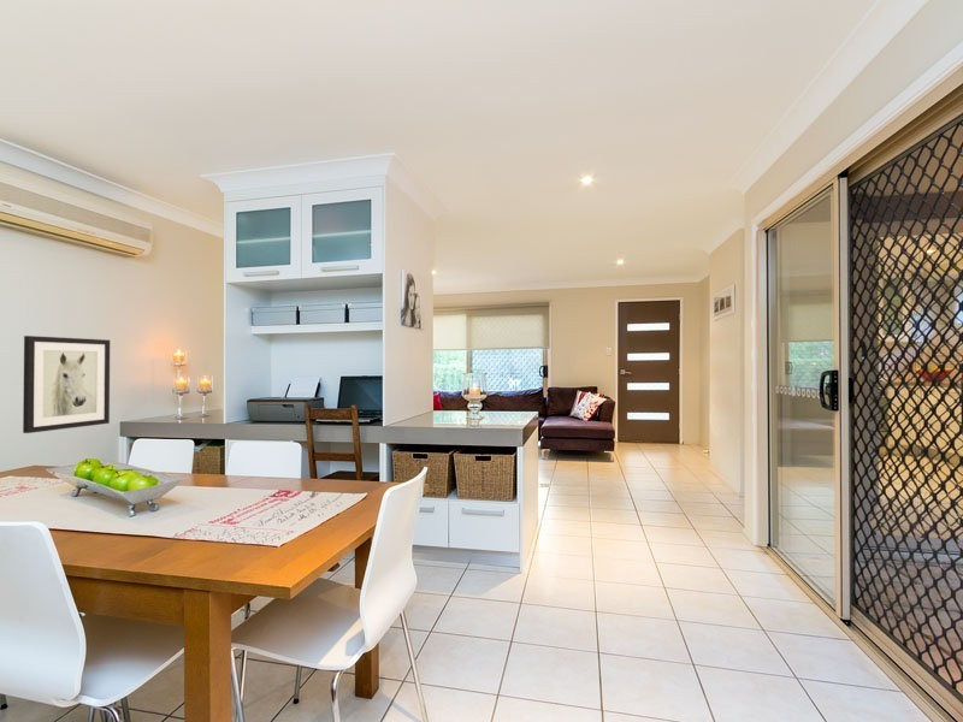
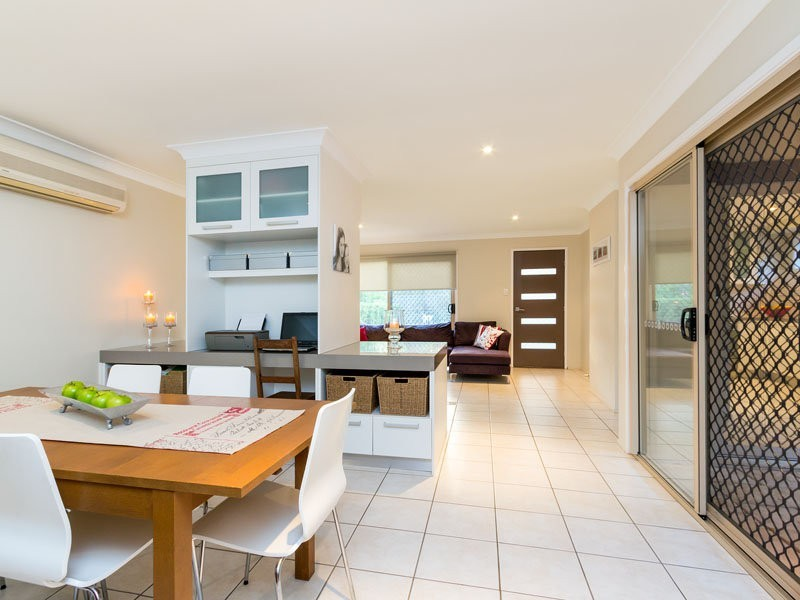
- wall art (70, 383)
